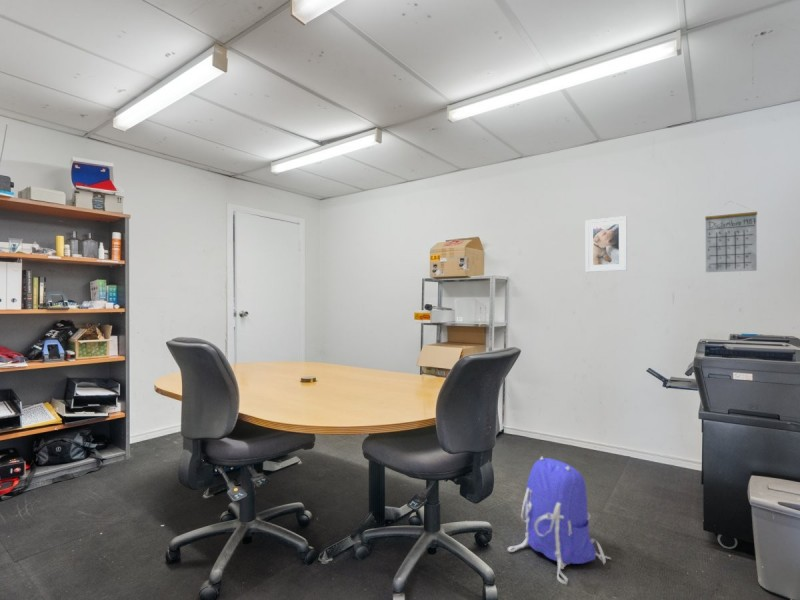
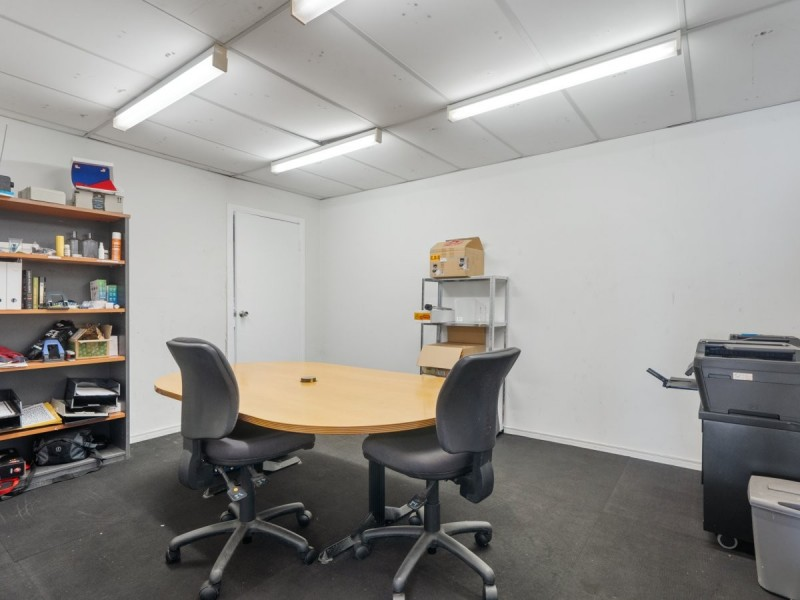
- backpack (554, 508)
- calendar (730, 236)
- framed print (605, 244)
